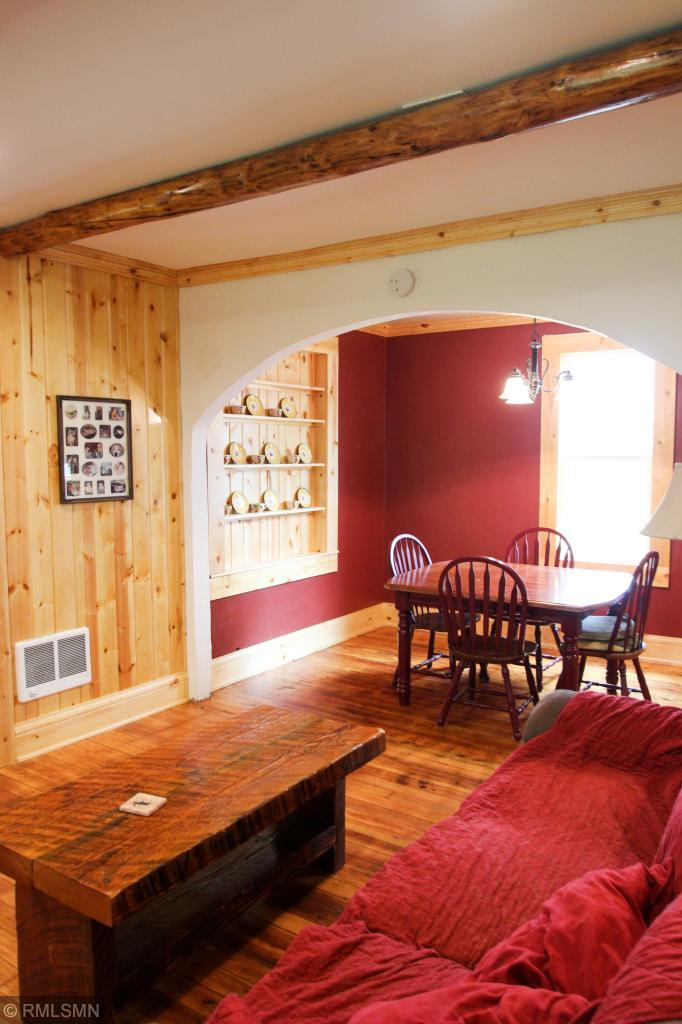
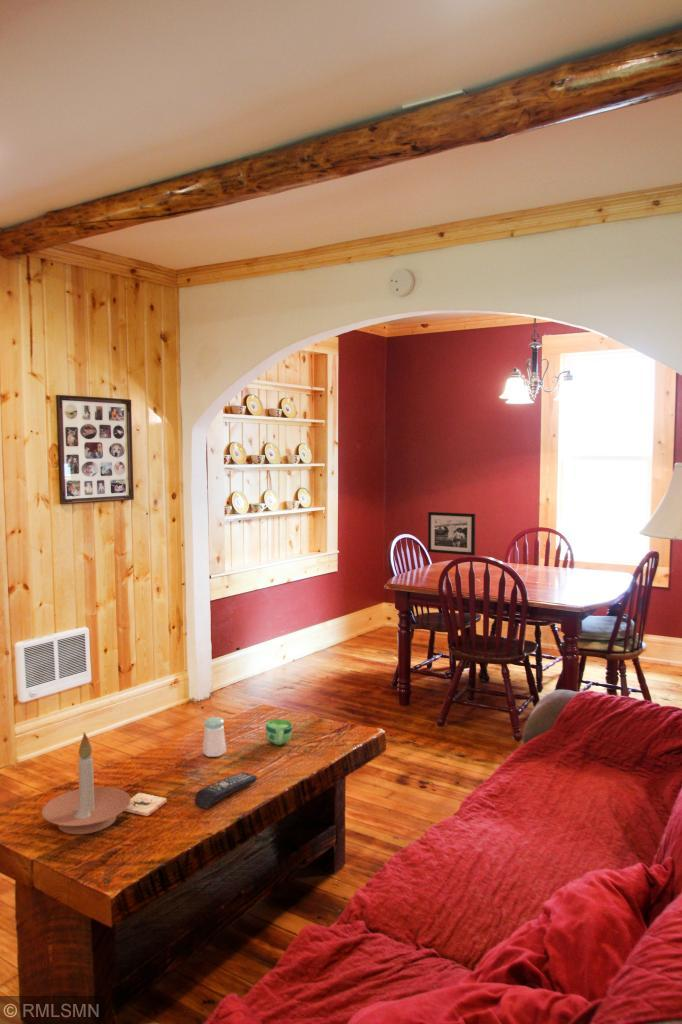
+ cup (280, 734)
+ remote control (226, 787)
+ salt shaker (214, 736)
+ picture frame (451, 533)
+ candle holder (86, 776)
